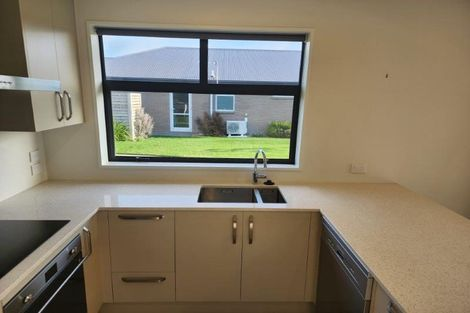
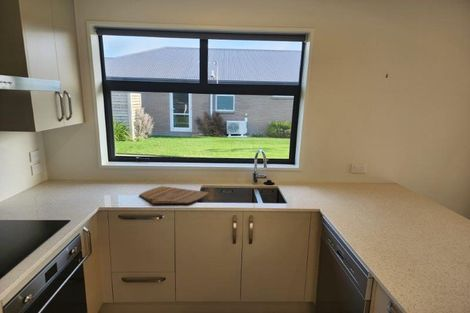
+ cutting board (170, 194)
